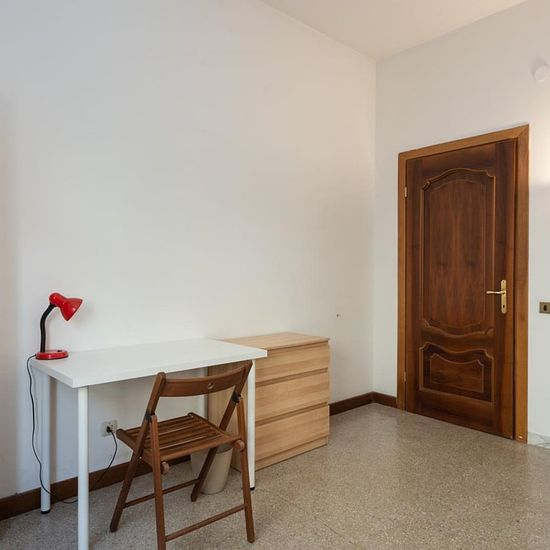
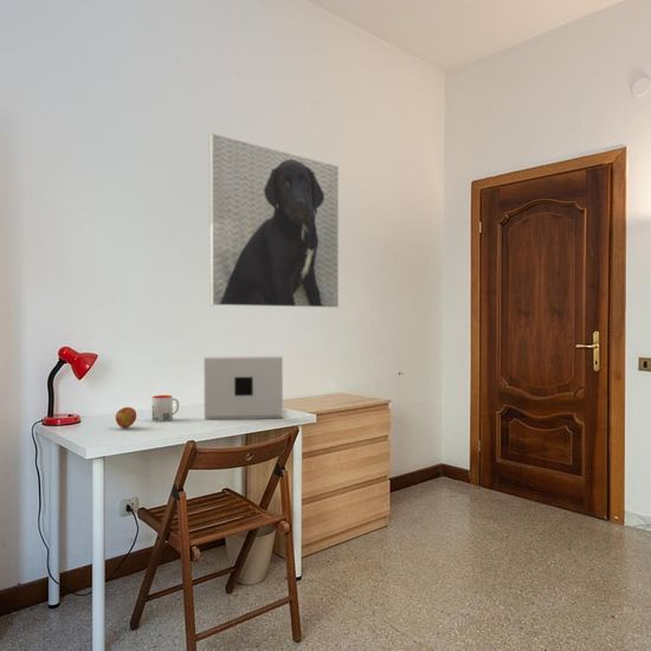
+ apple (125, 418)
+ mug (166, 407)
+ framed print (279, 228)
+ laptop (244, 383)
